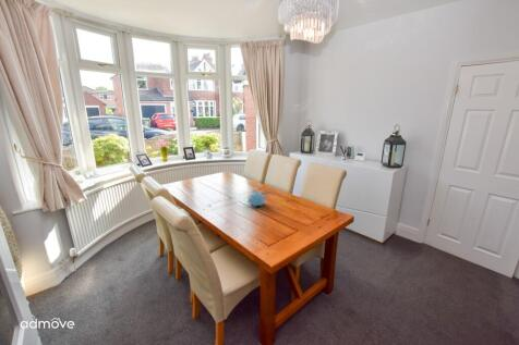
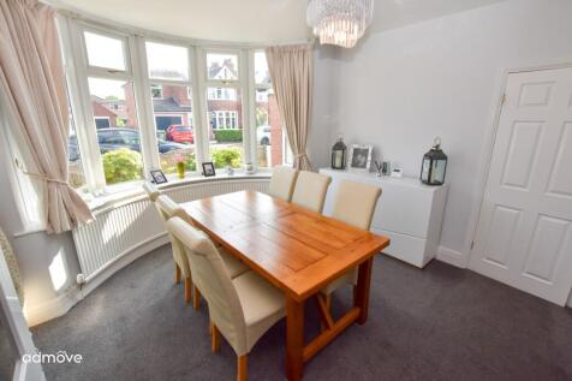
- teapot (257, 198)
